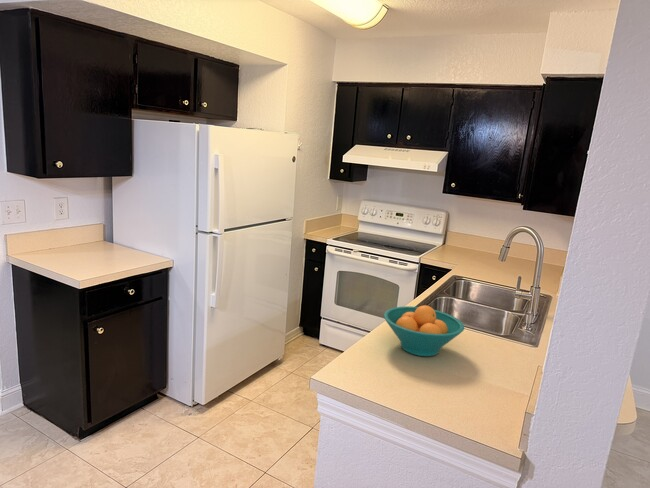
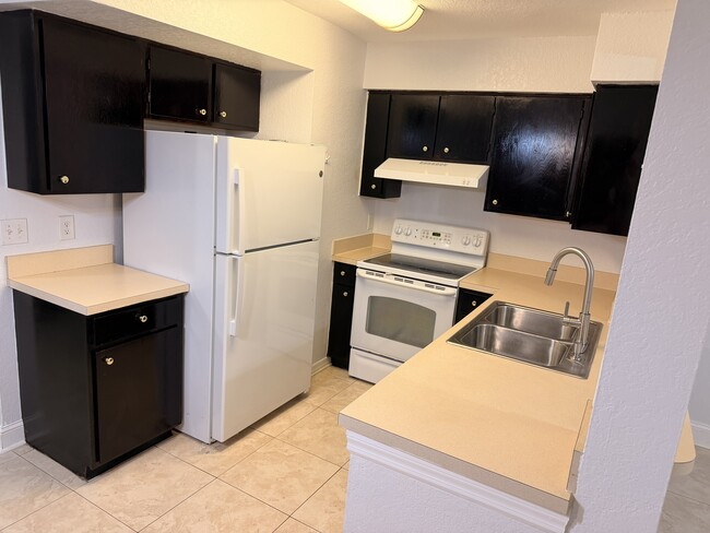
- fruit bowl (422, 327)
